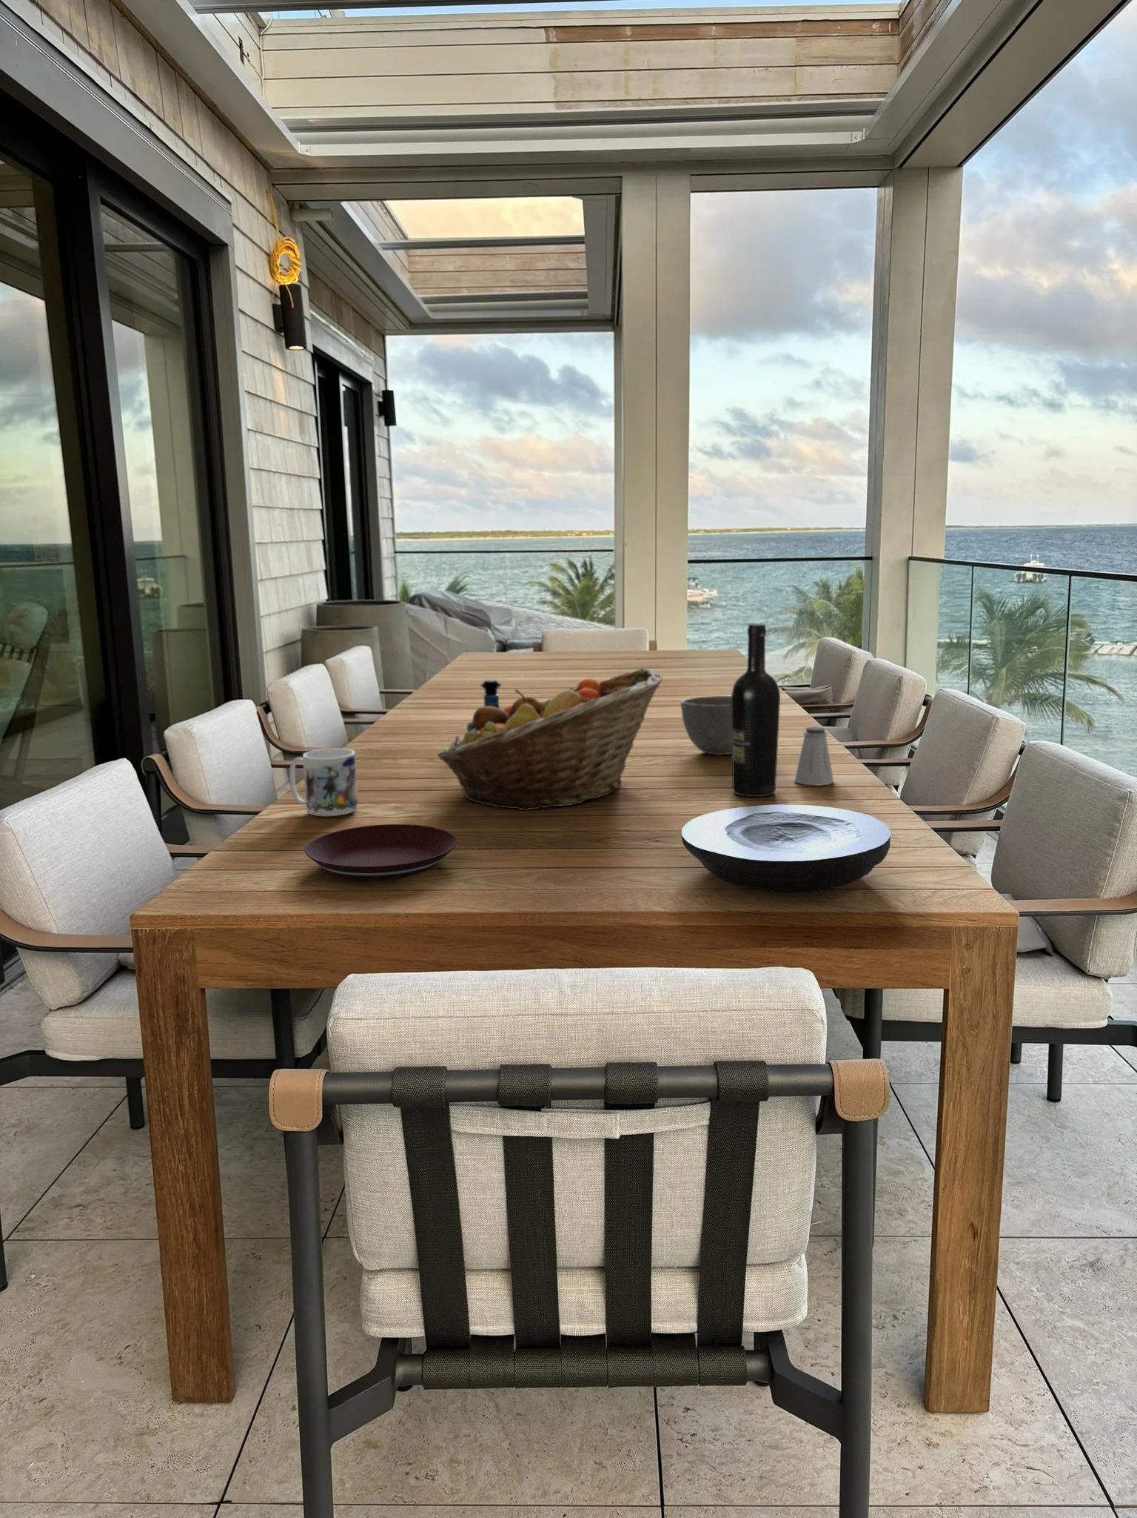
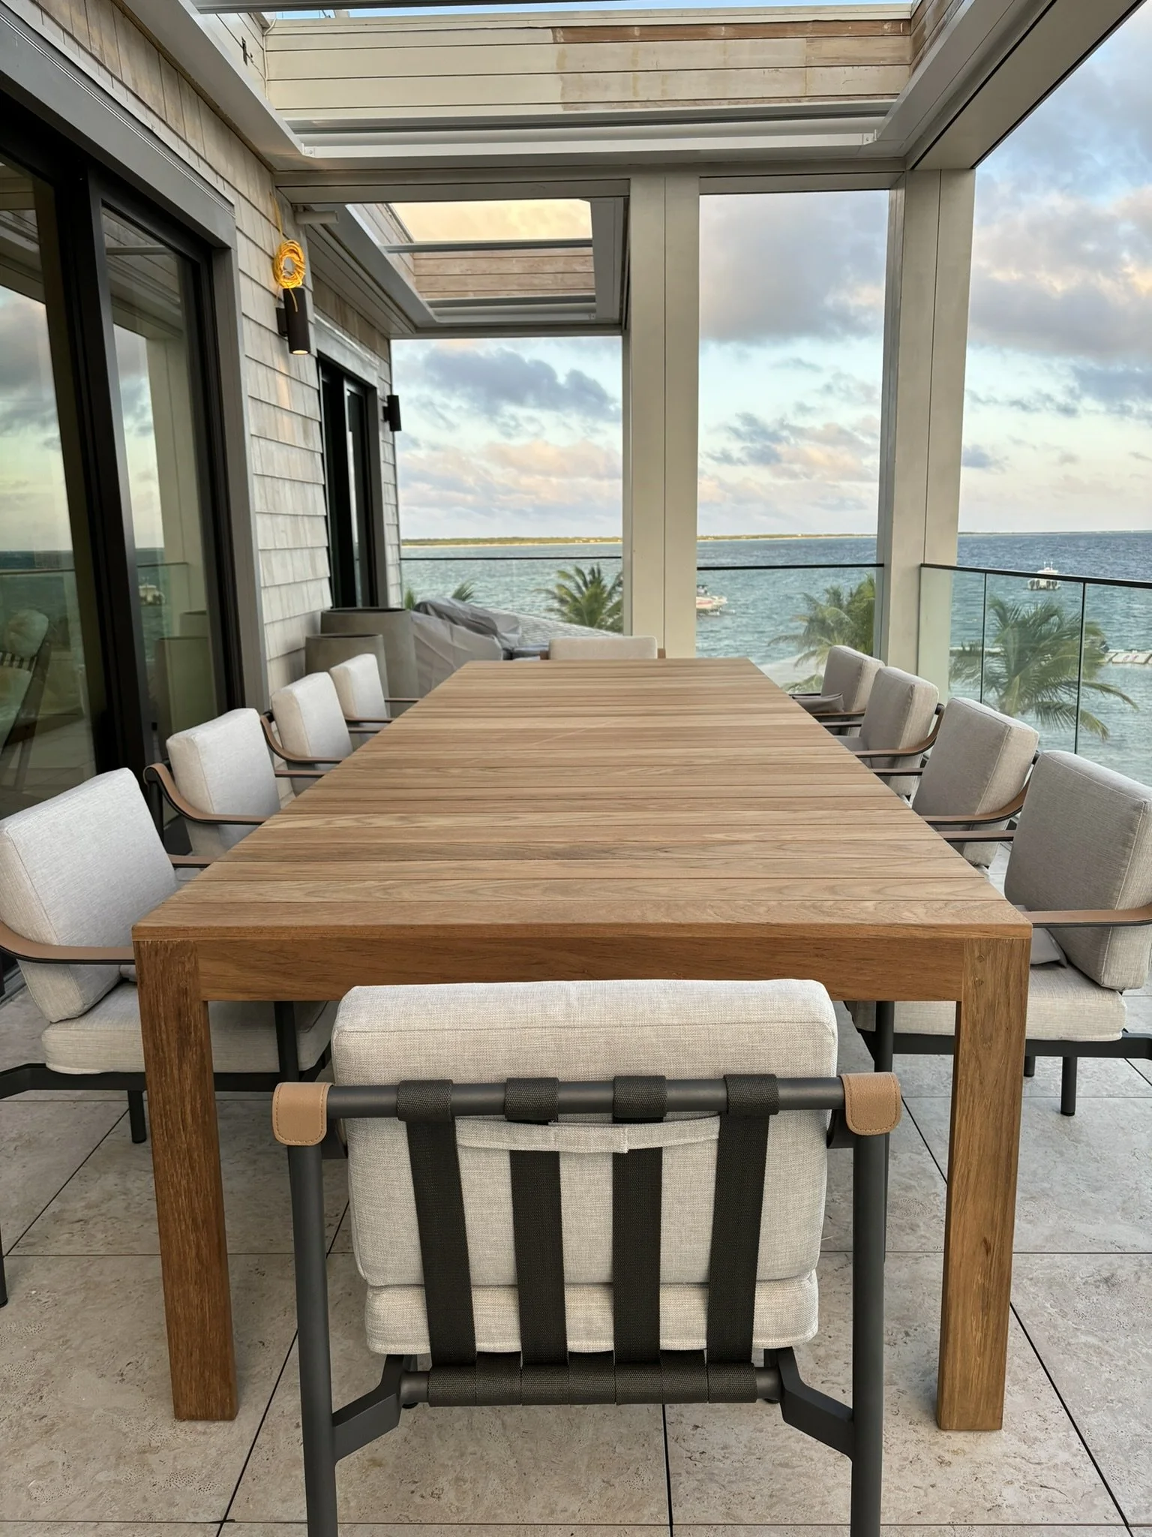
- plate (783, 850)
- mug (321, 782)
- plate (382, 853)
- saltshaker (815, 754)
- bowl (718, 726)
- wine bottle (755, 709)
- tequila bottle (493, 706)
- fruit basket (554, 732)
